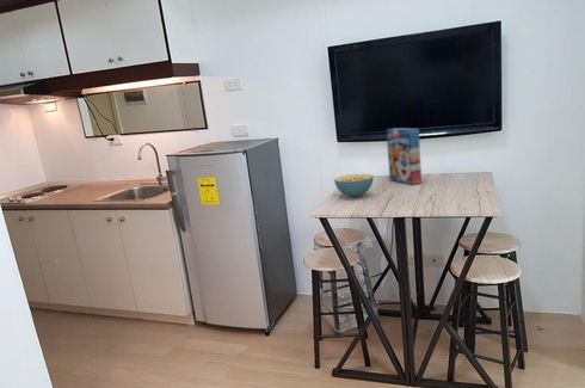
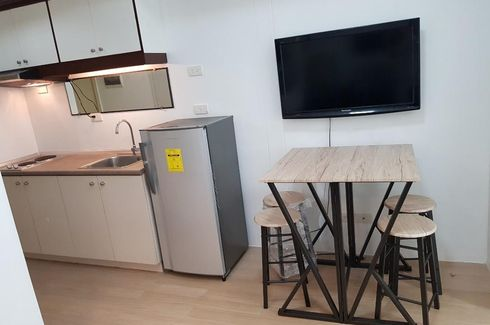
- cereal box (404, 155)
- cereal bowl (353, 186)
